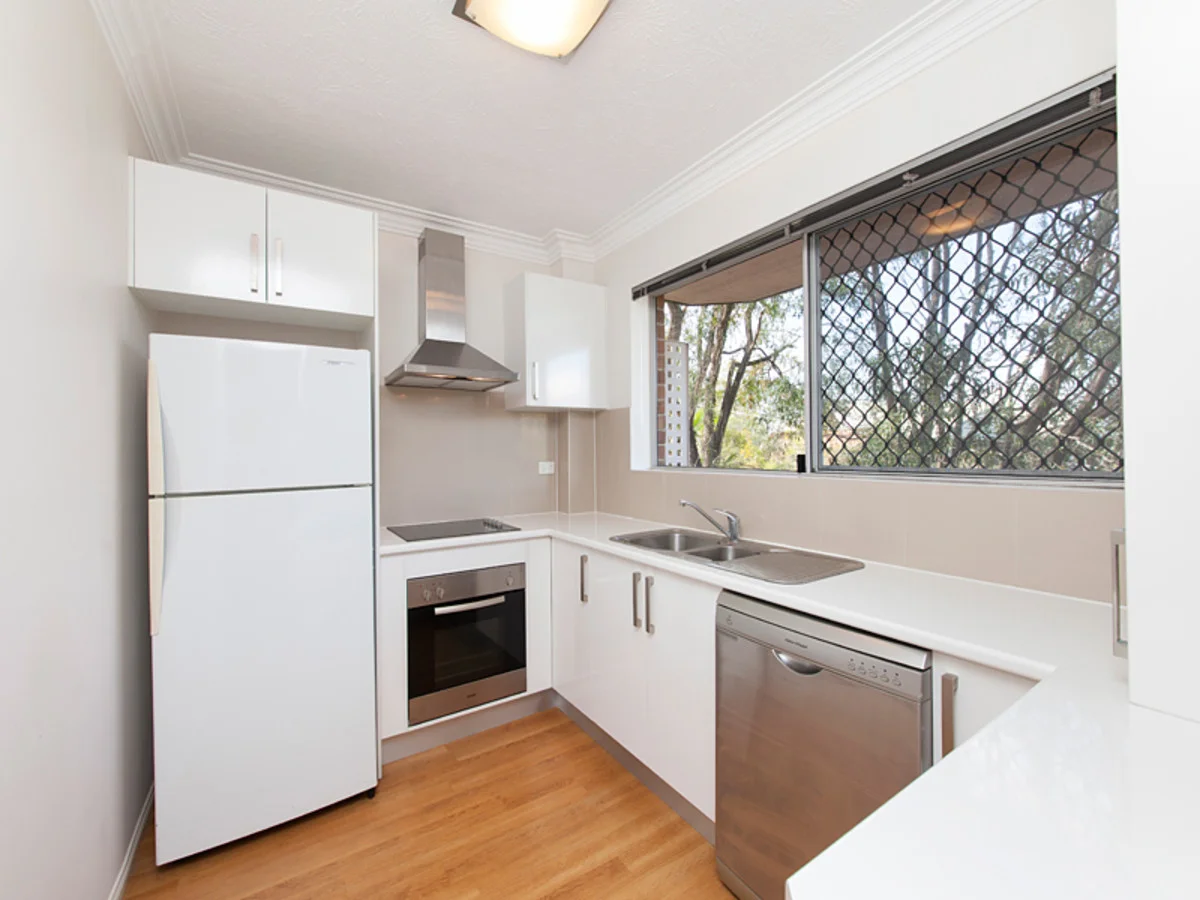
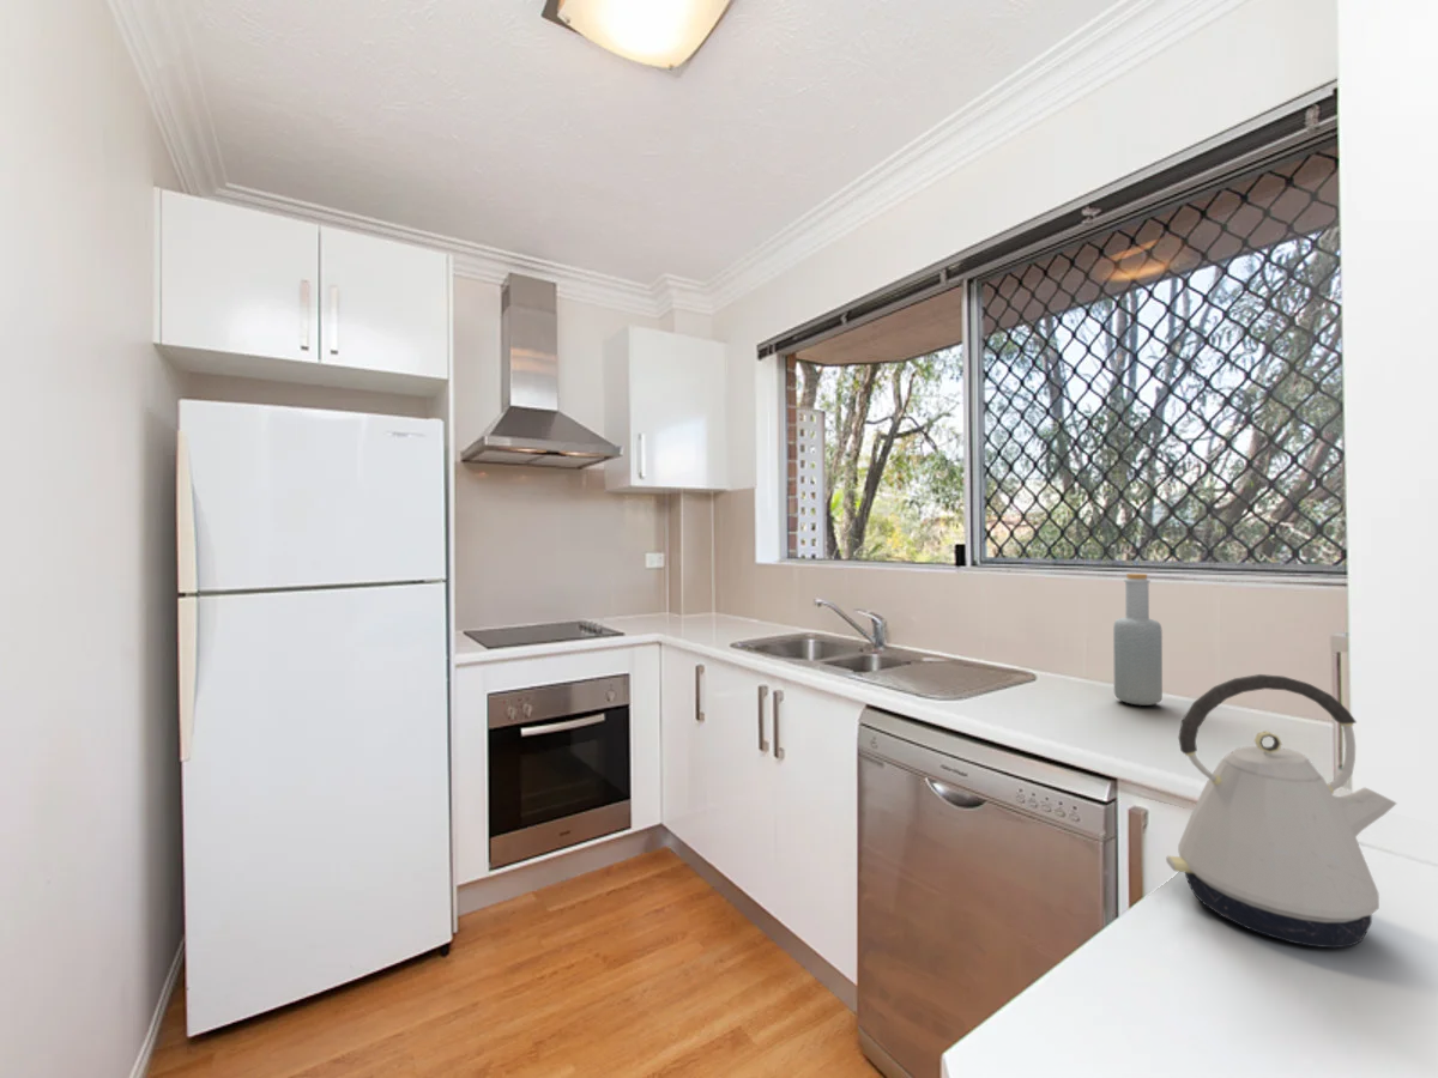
+ bottle (1137, 638)
+ kettle (1276, 793)
